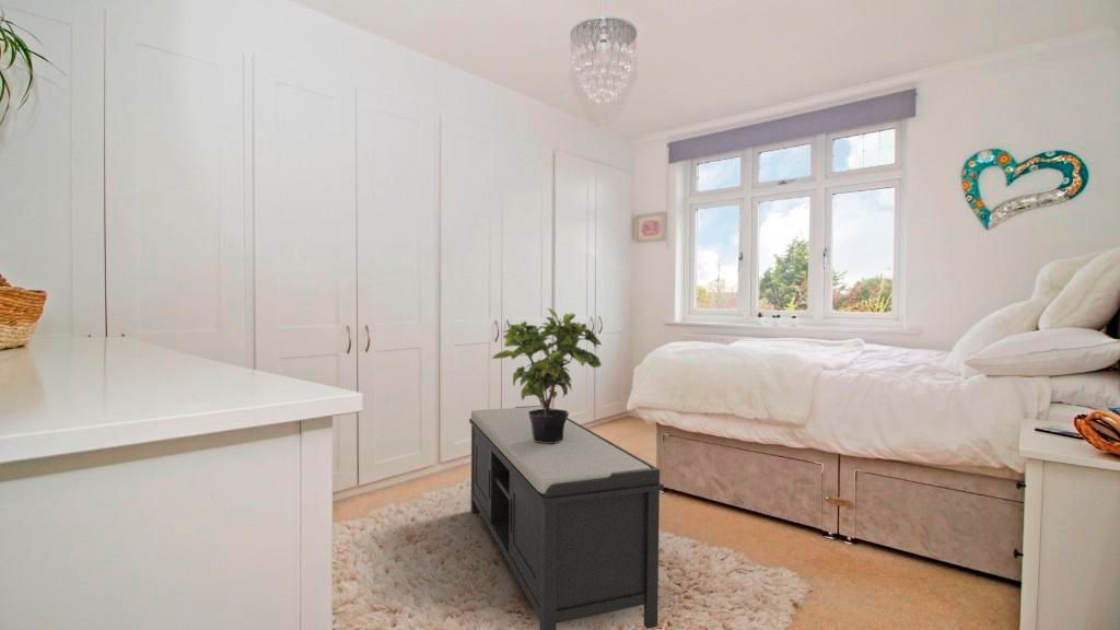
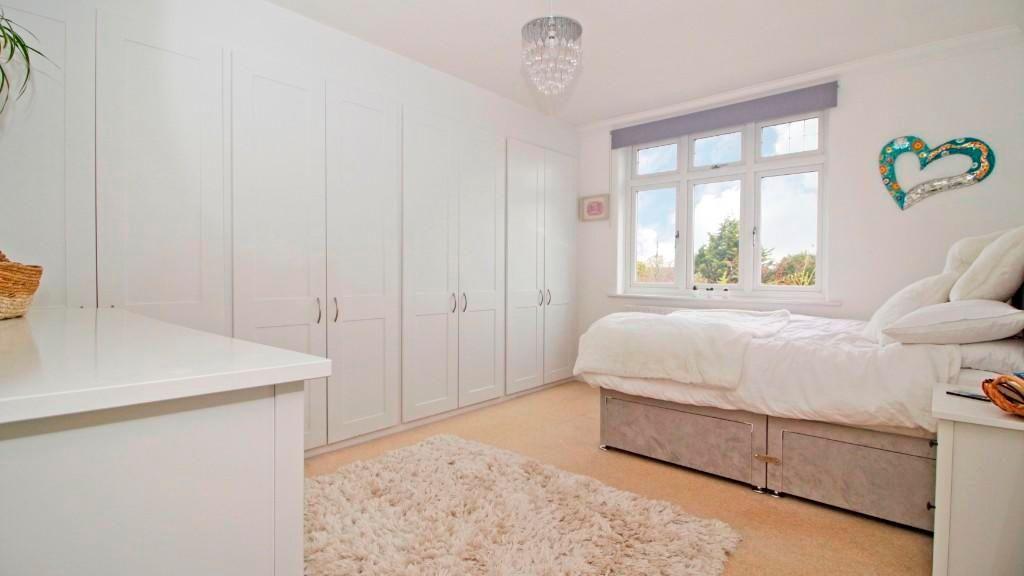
- potted plant (551, 373)
- bench (545, 494)
